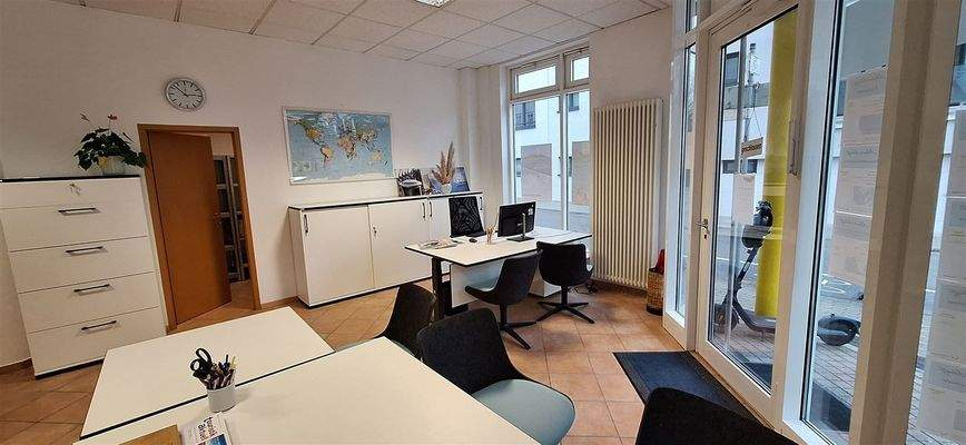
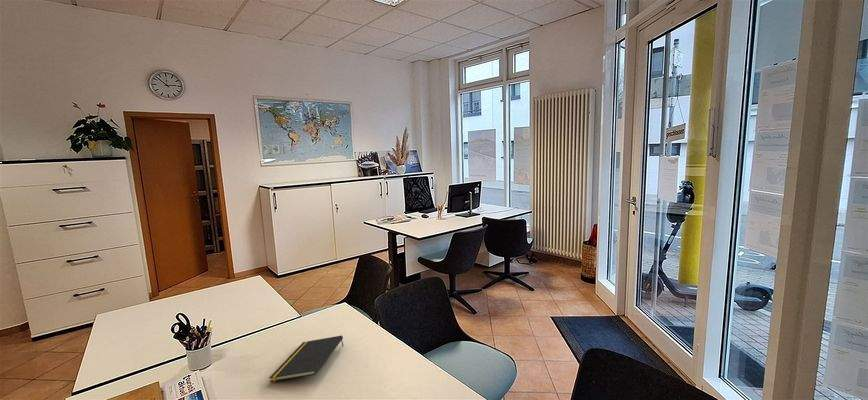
+ notepad (308, 356)
